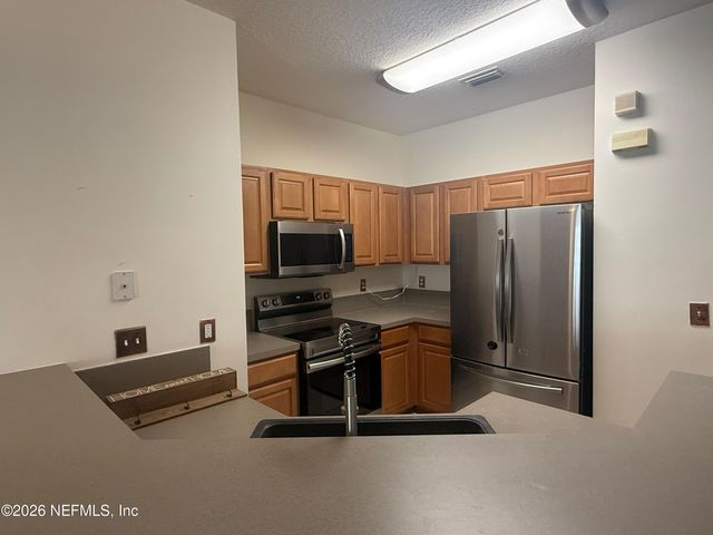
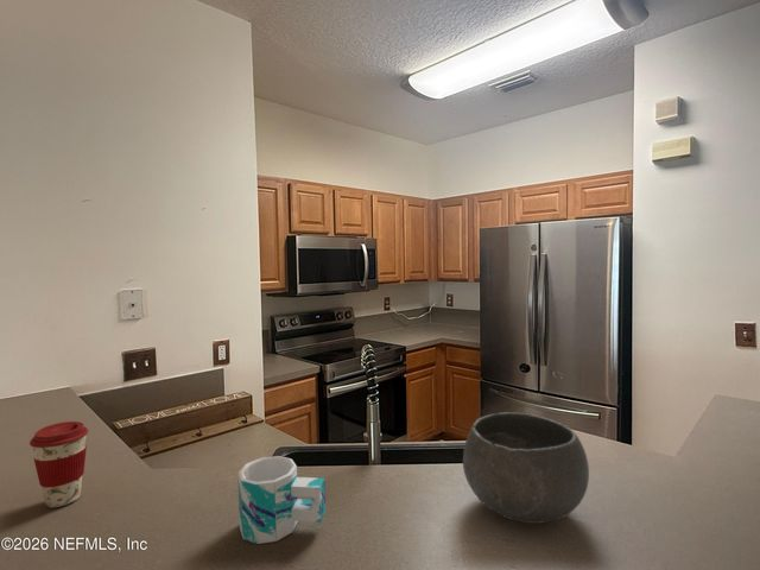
+ mug (281, 496)
+ bowl (522, 468)
+ coffee cup (61, 463)
